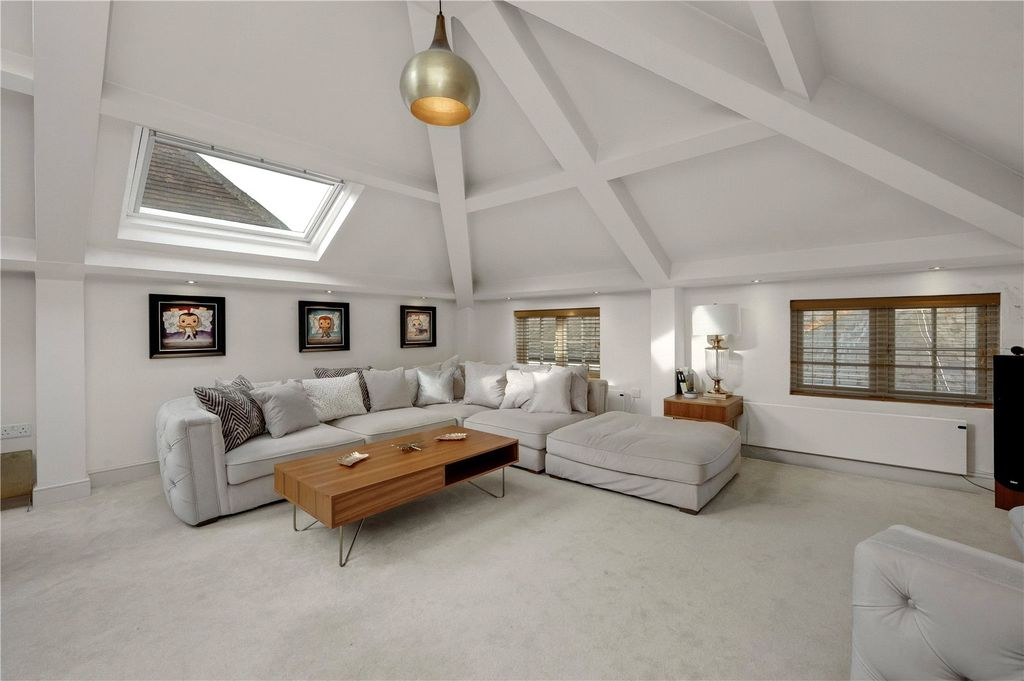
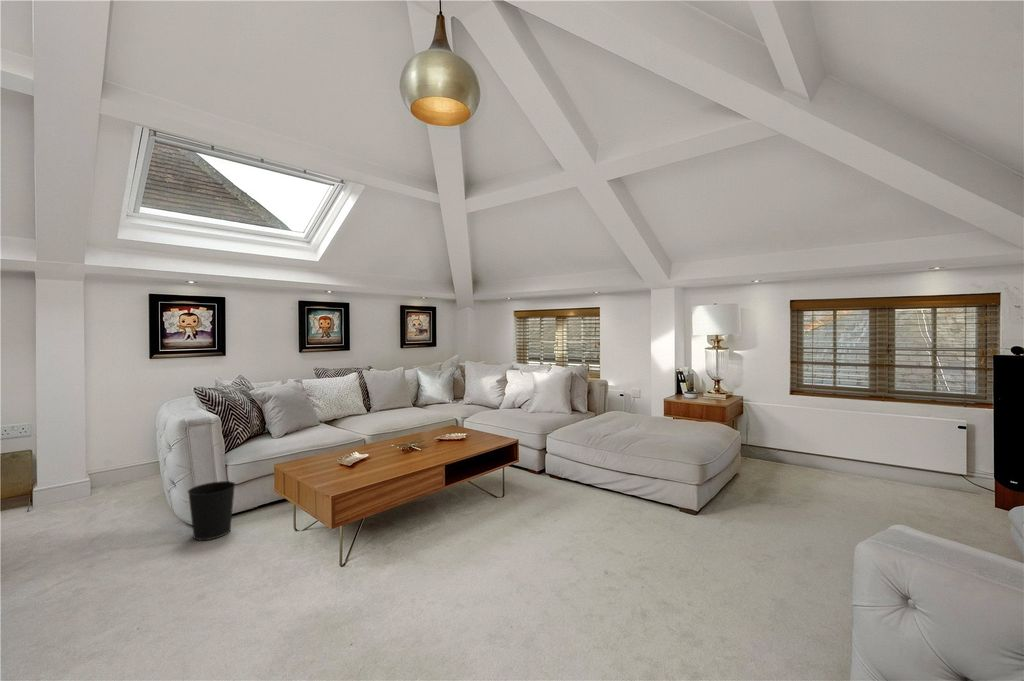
+ wastebasket (212, 510)
